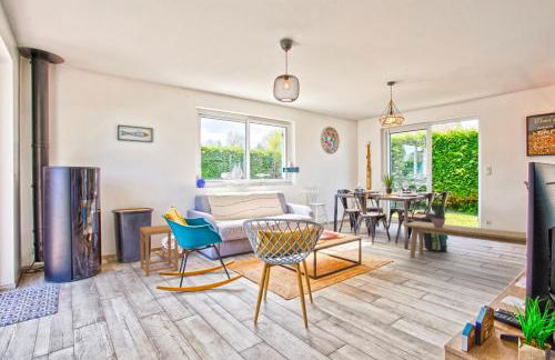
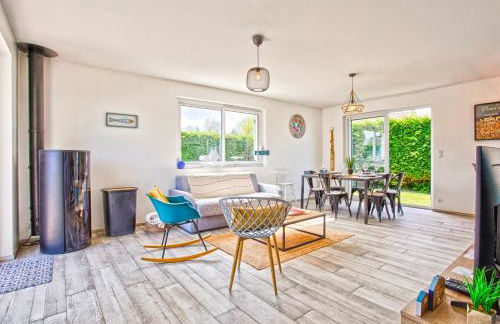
- potted plant (437, 212)
- backpack (434, 233)
- bench (483, 239)
- side table (168, 248)
